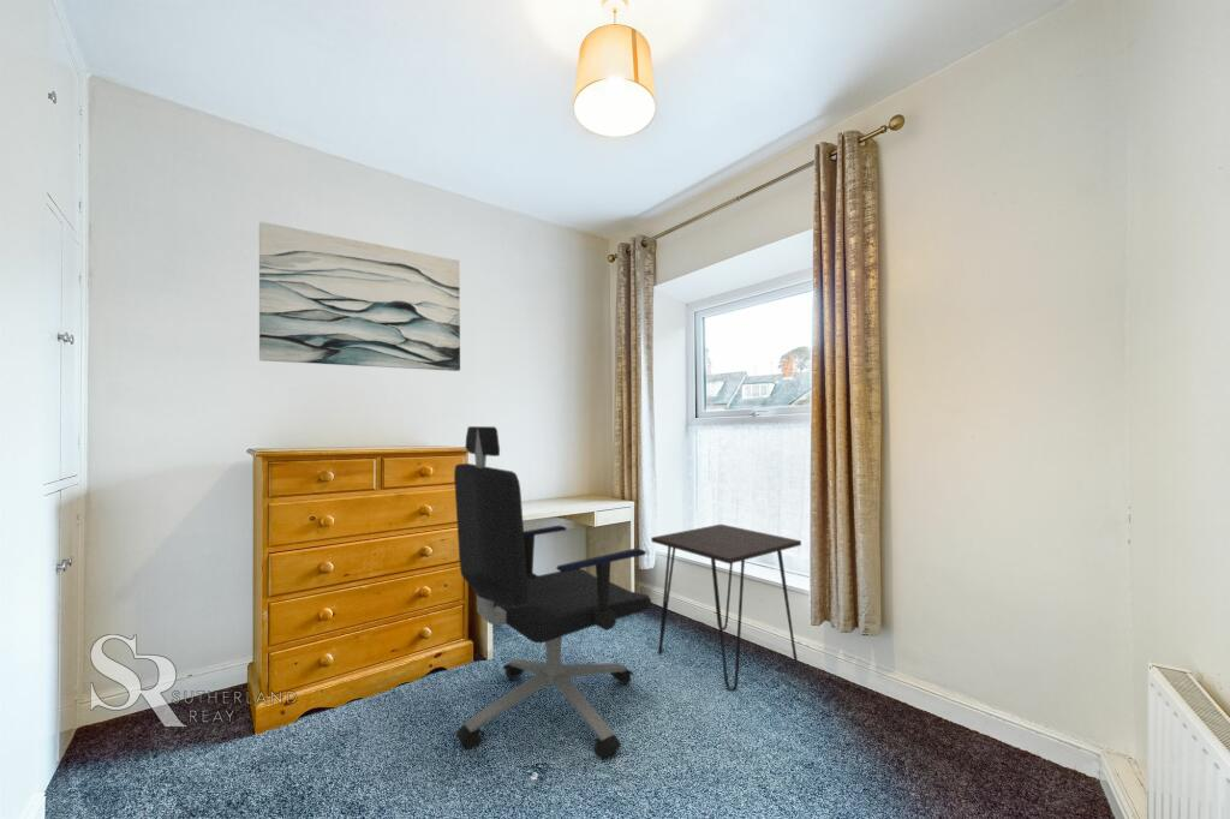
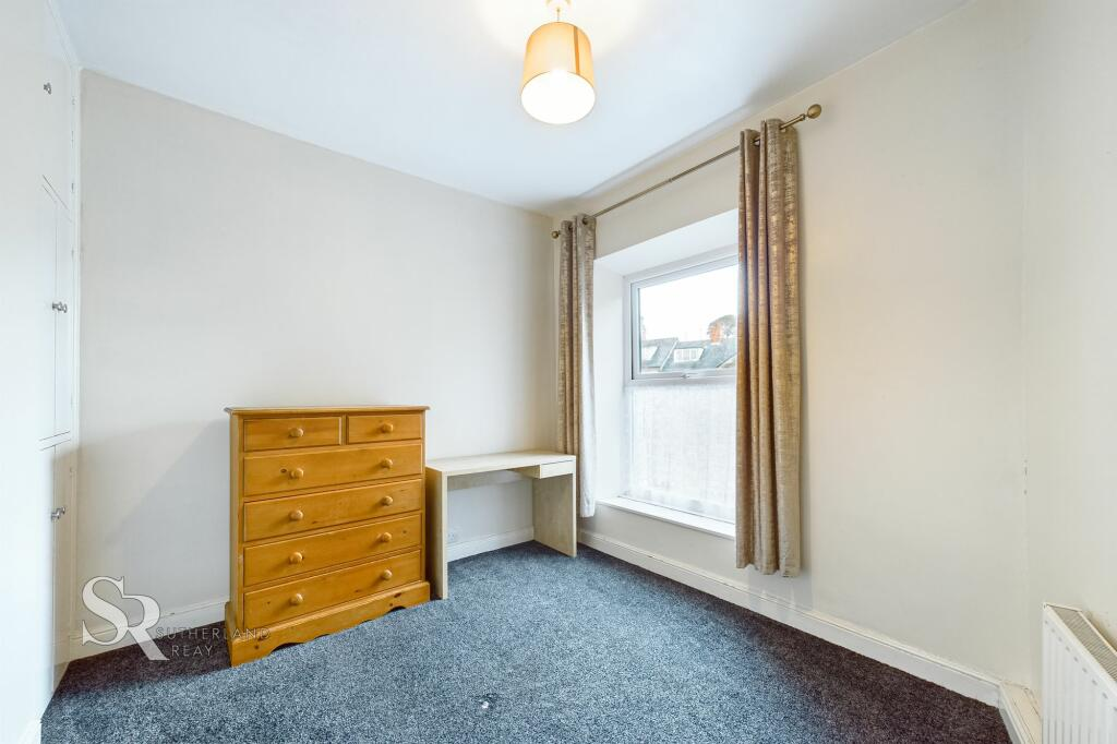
- wall art (370, 304)
- office chair (557, 567)
- desk (727, 597)
